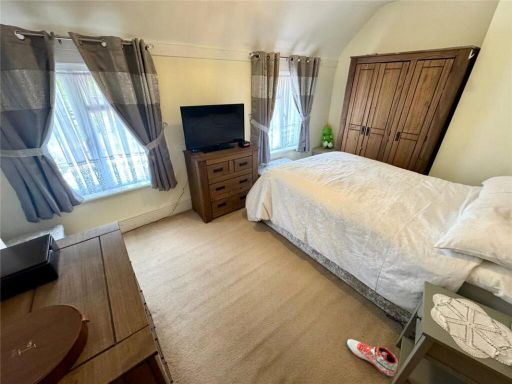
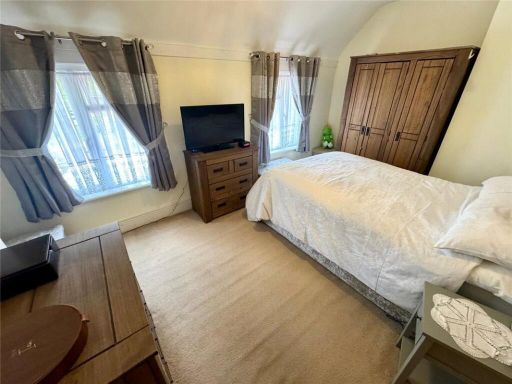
- sneaker (371, 351)
